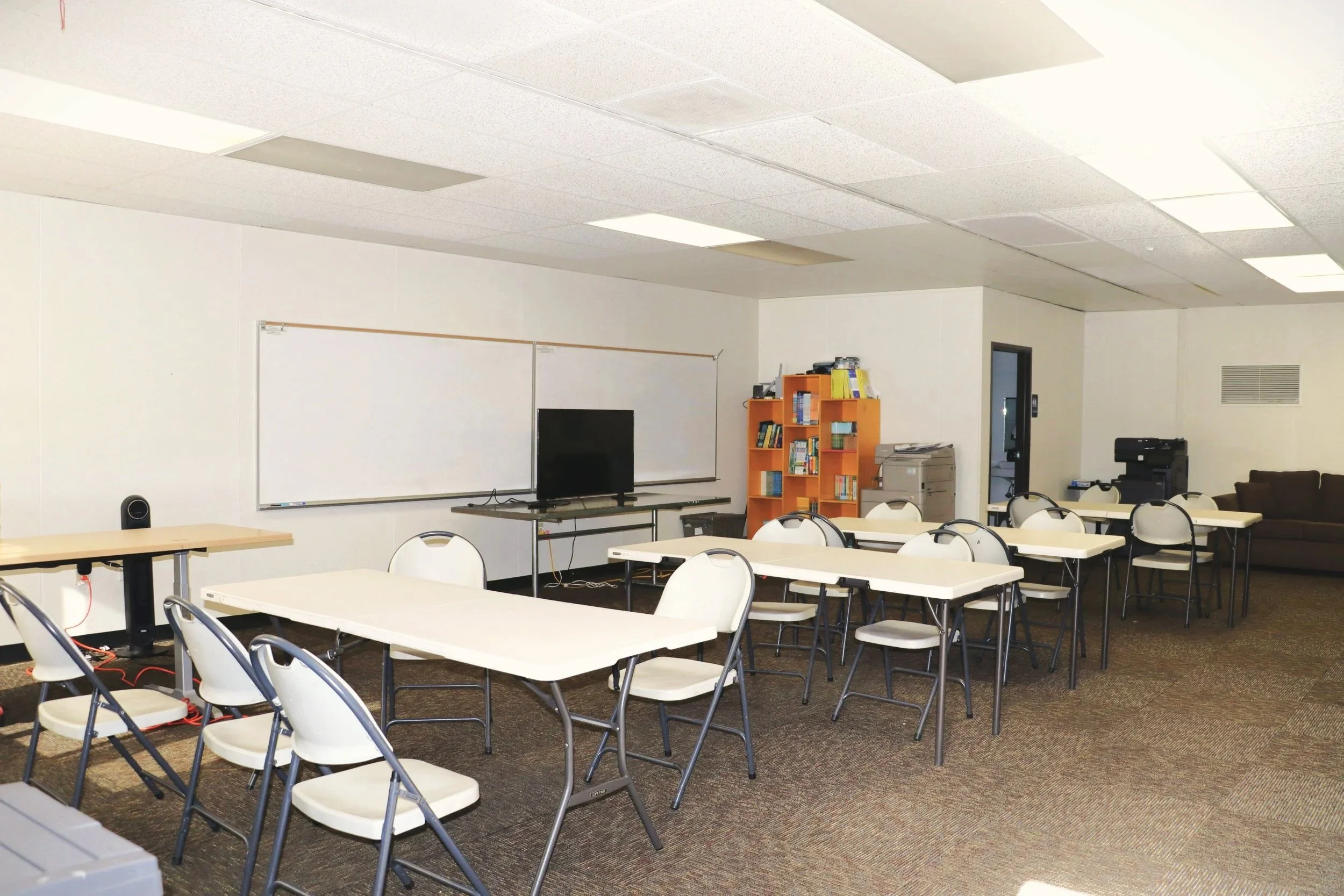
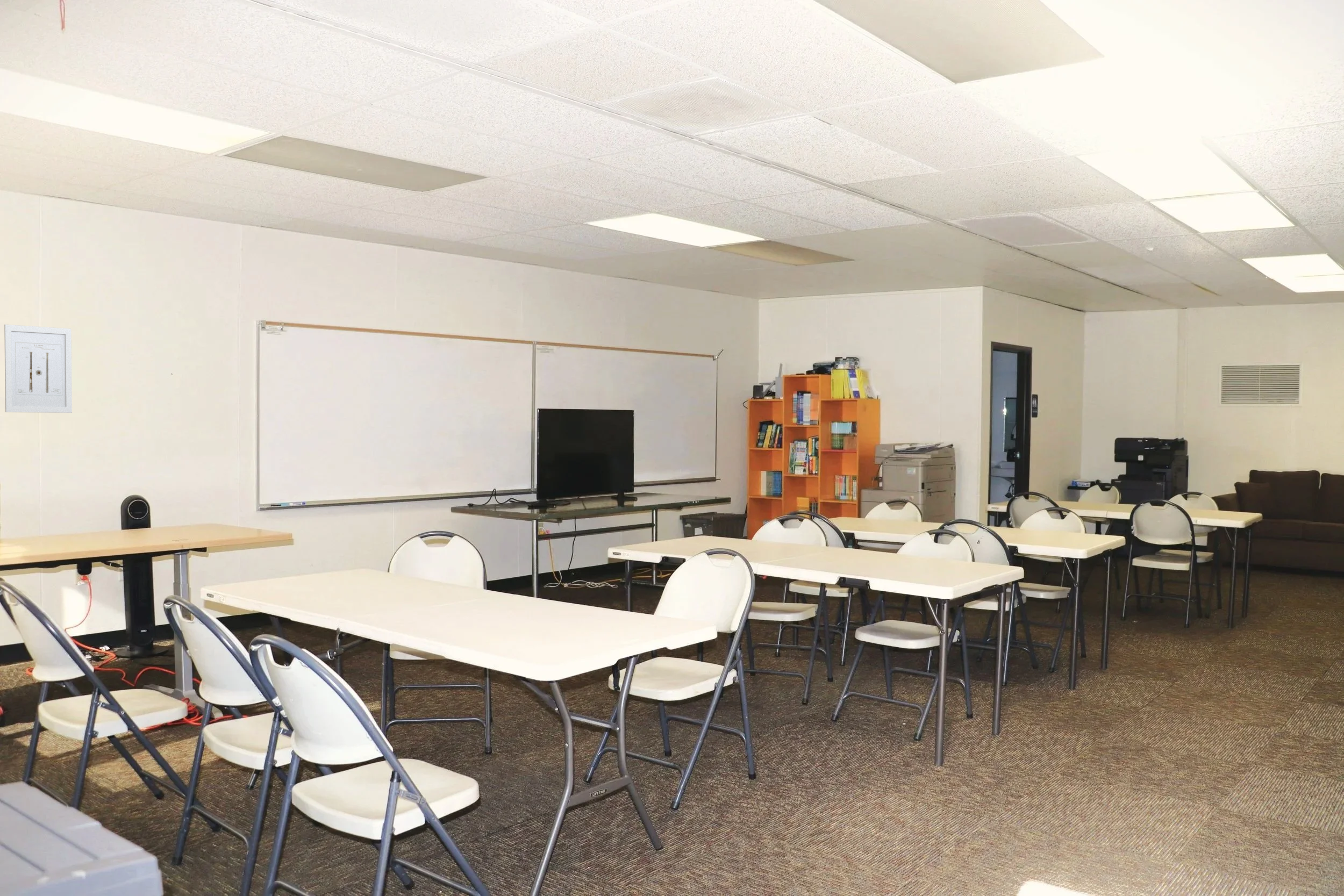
+ wall art (39, 369)
